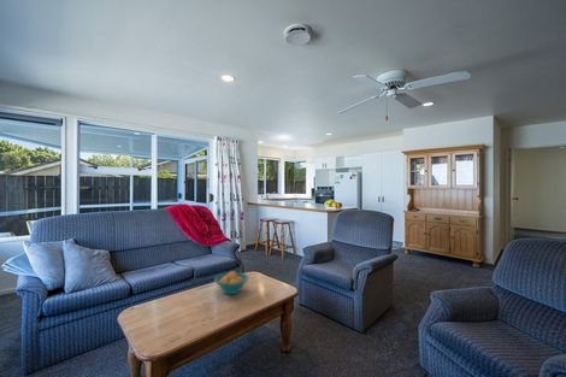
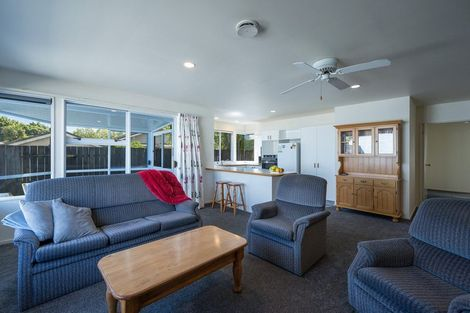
- fruit bowl (231, 281)
